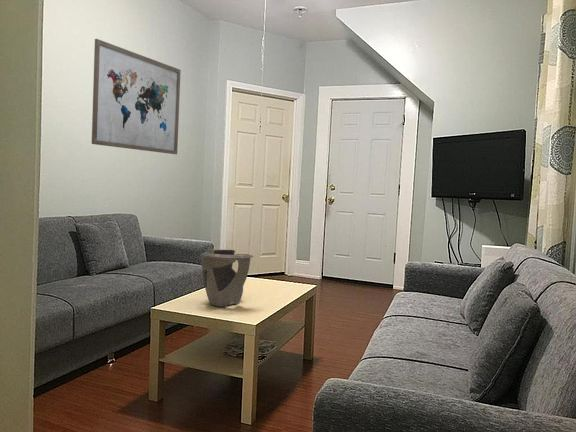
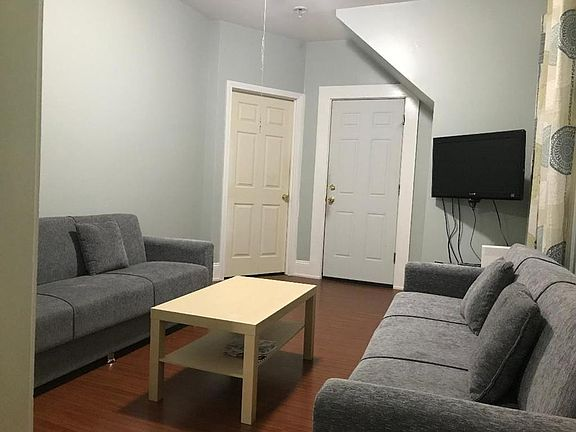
- wall art (140, 103)
- decorative bowl (223, 277)
